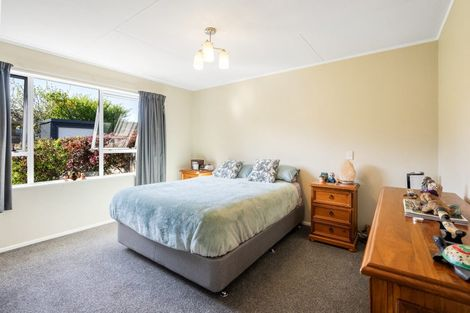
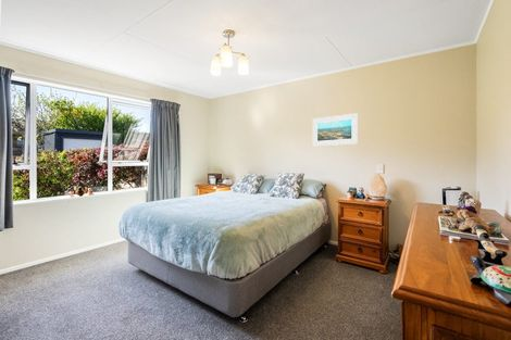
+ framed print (334, 130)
